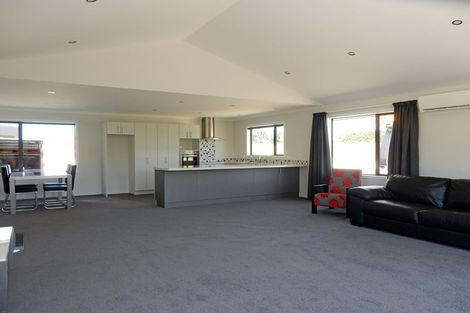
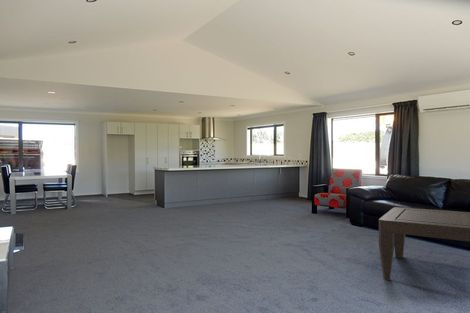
+ coffee table (434, 237)
